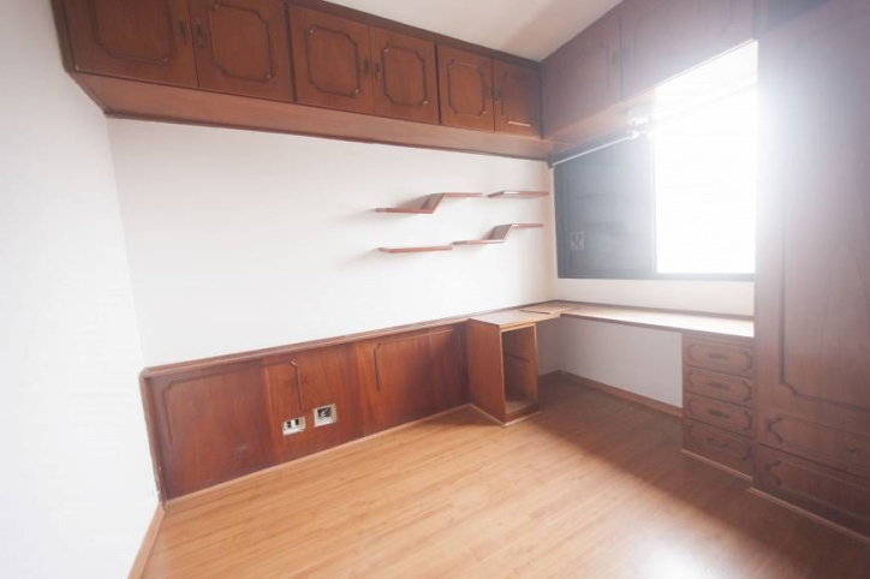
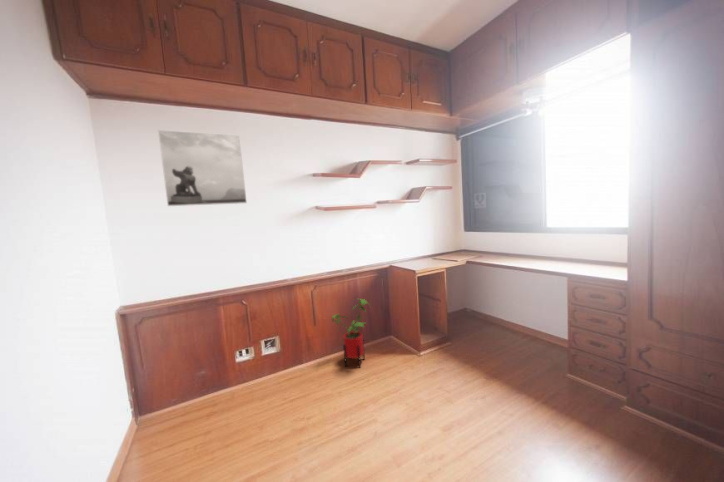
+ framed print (205, 169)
+ house plant (355, 331)
